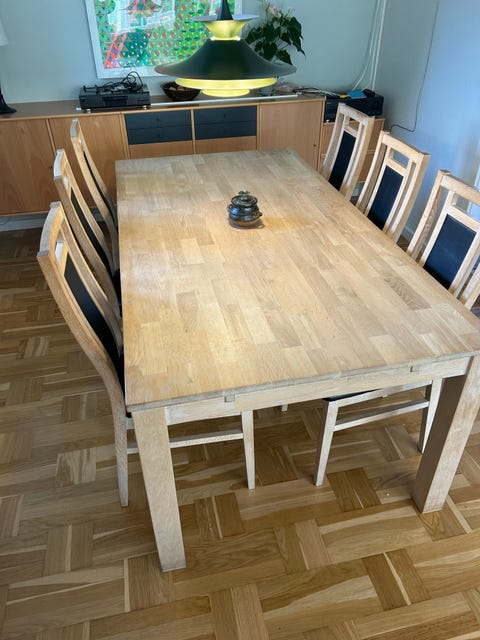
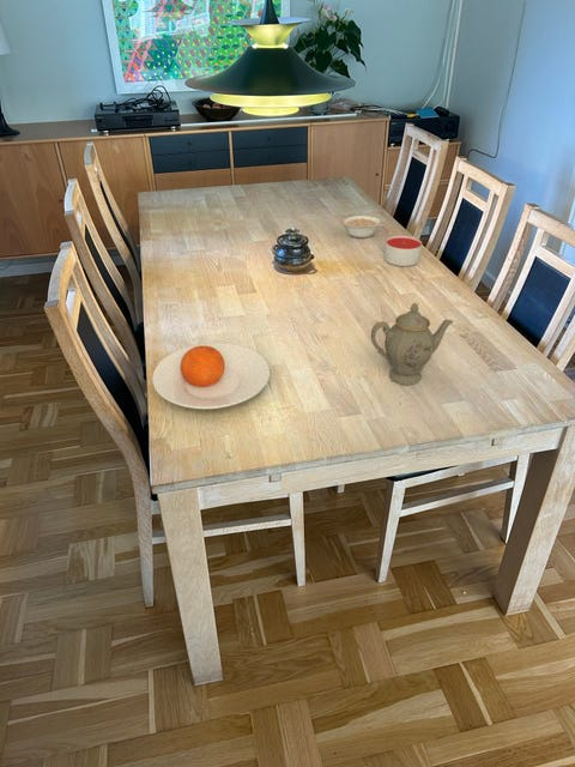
+ plate (211, 369)
+ legume (363, 225)
+ candle (402, 249)
+ chinaware (410, 340)
